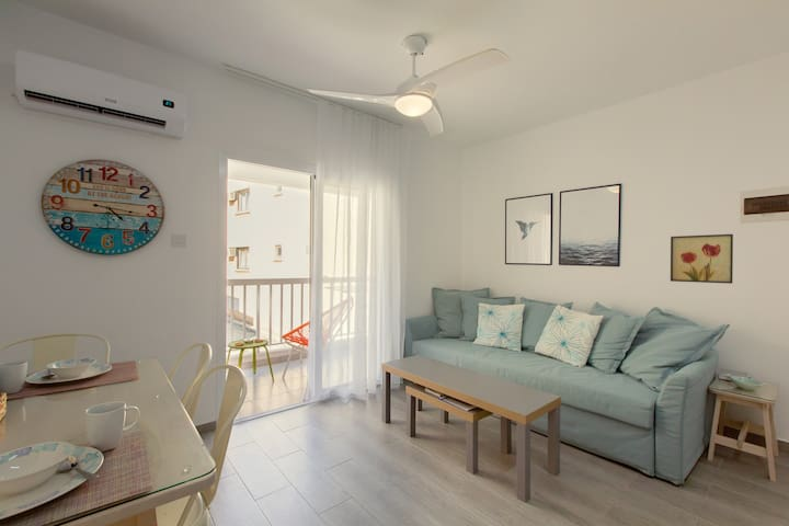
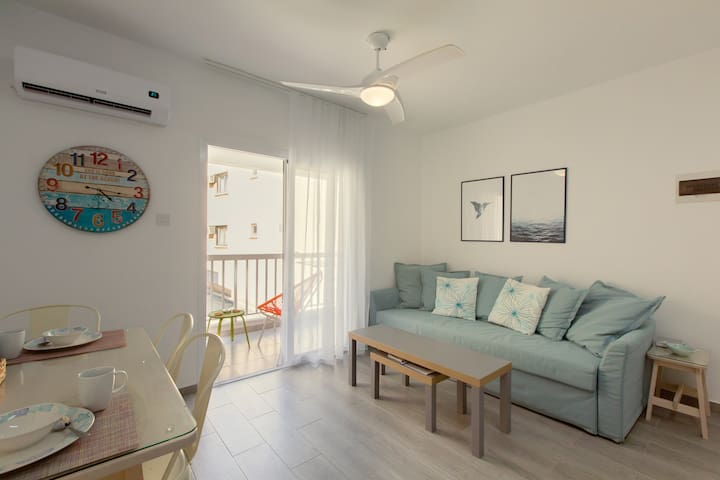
- wall art (700, 259)
